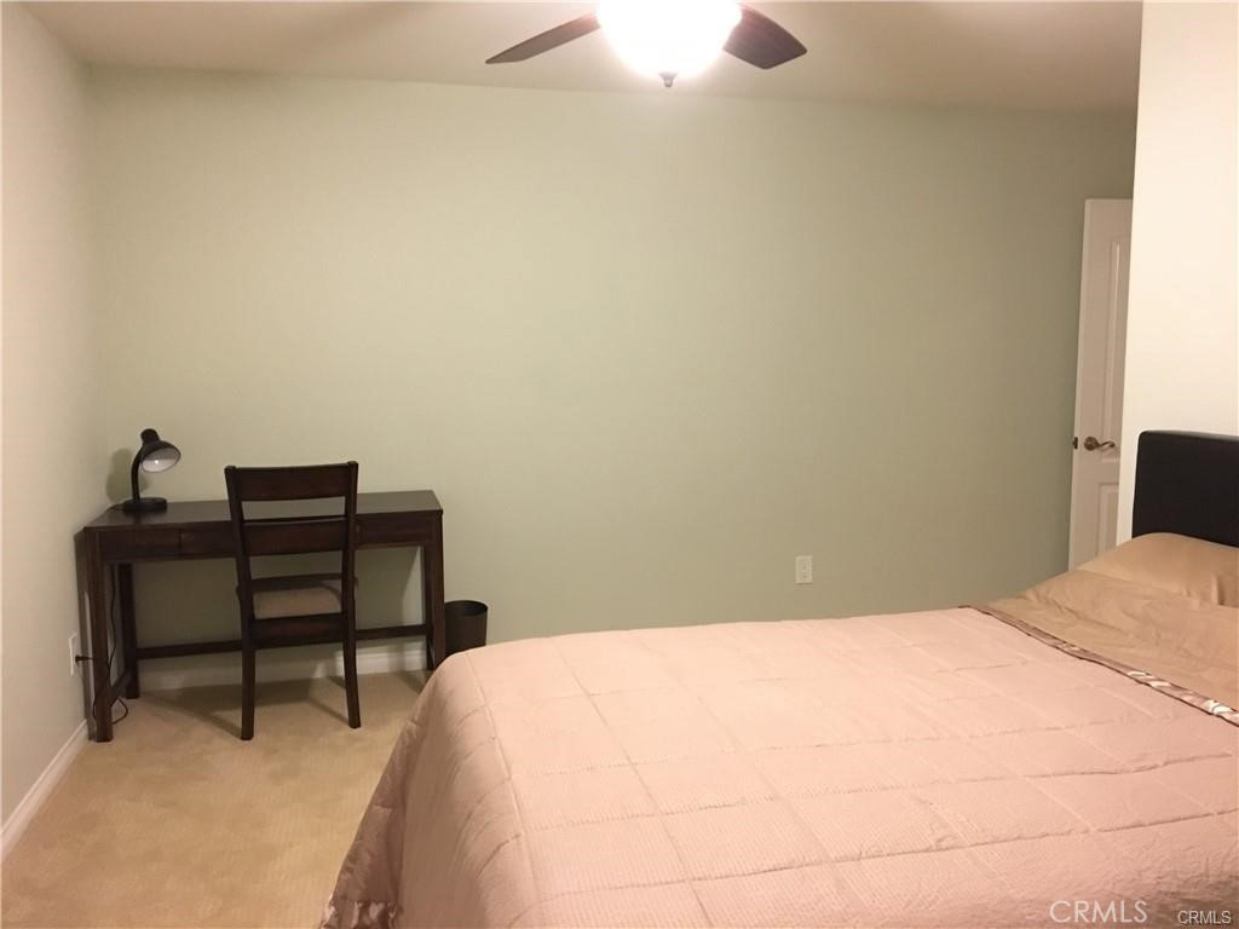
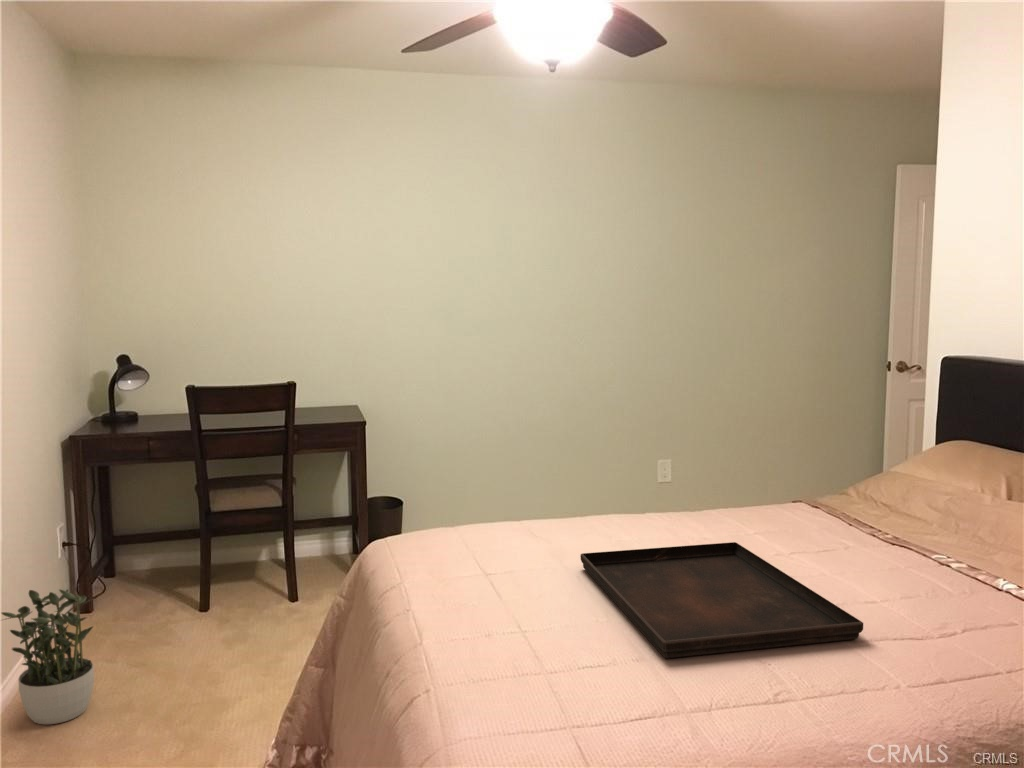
+ potted plant (51, 652)
+ serving tray (705, 591)
